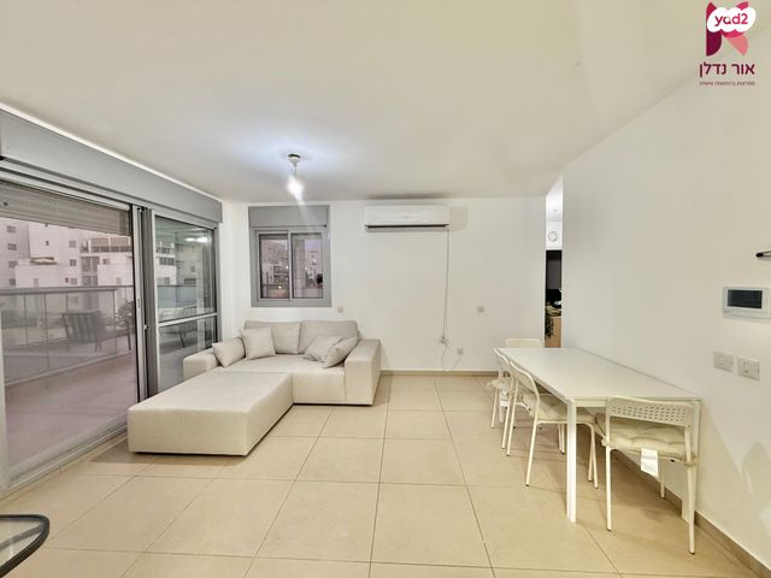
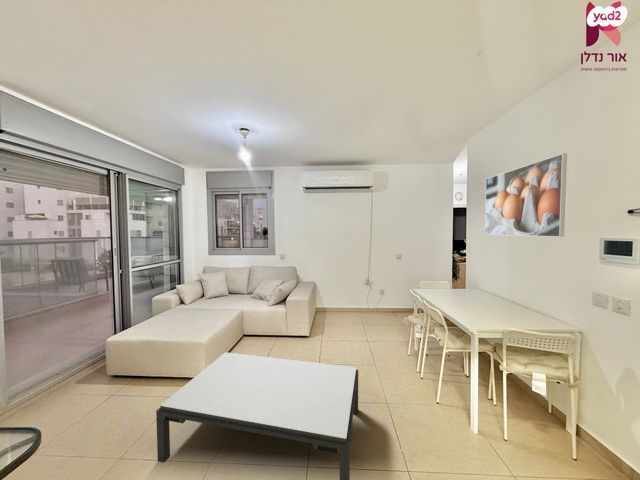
+ coffee table (270, 408)
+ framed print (517, 202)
